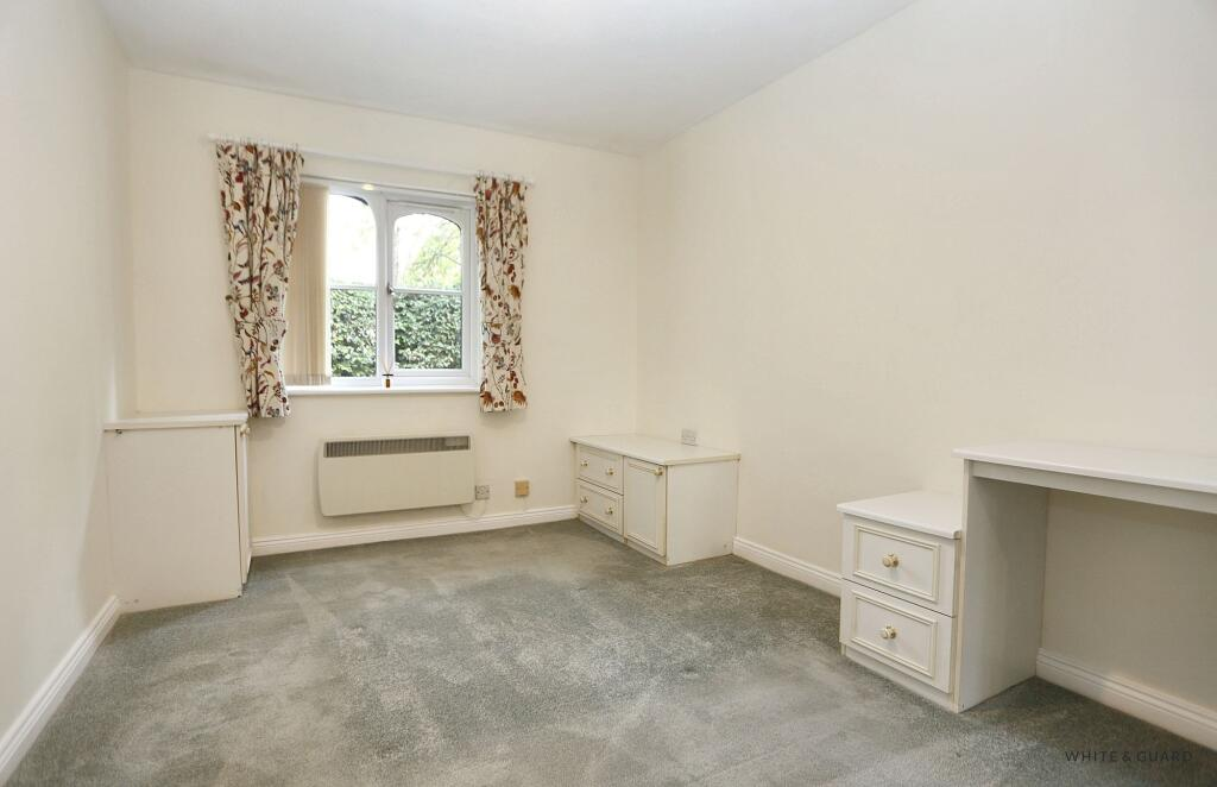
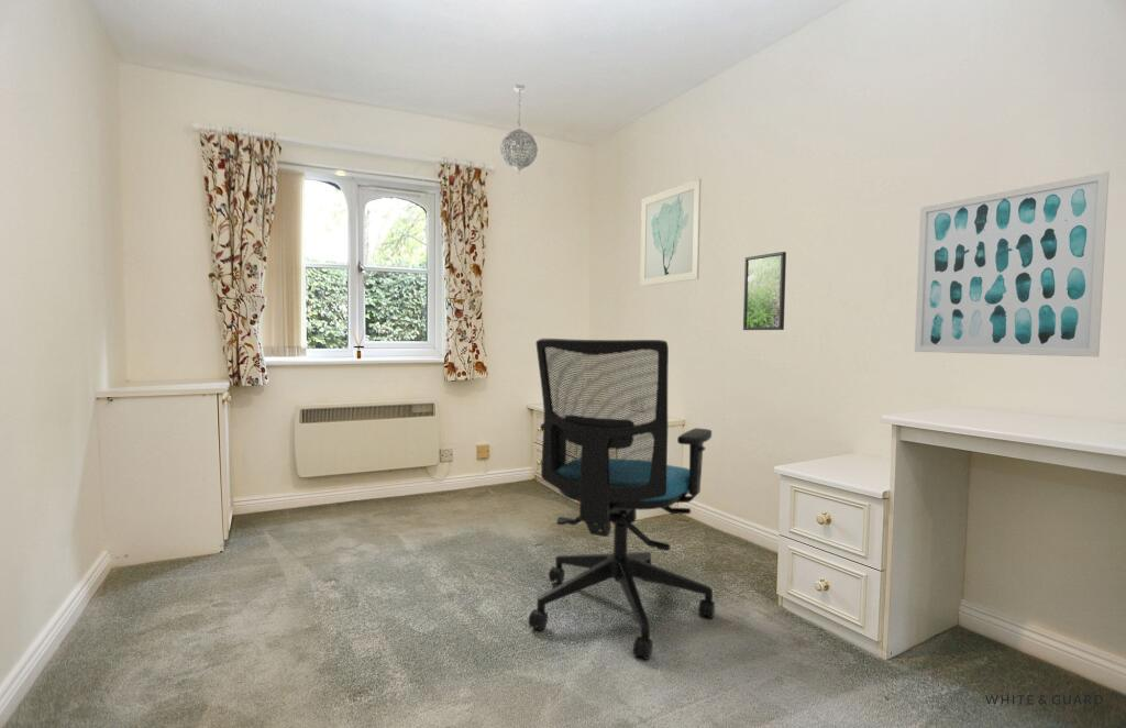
+ wall art (998, 273)
+ pendant light (519, 130)
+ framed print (763, 293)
+ wall art (667, 236)
+ office chair (622, 473)
